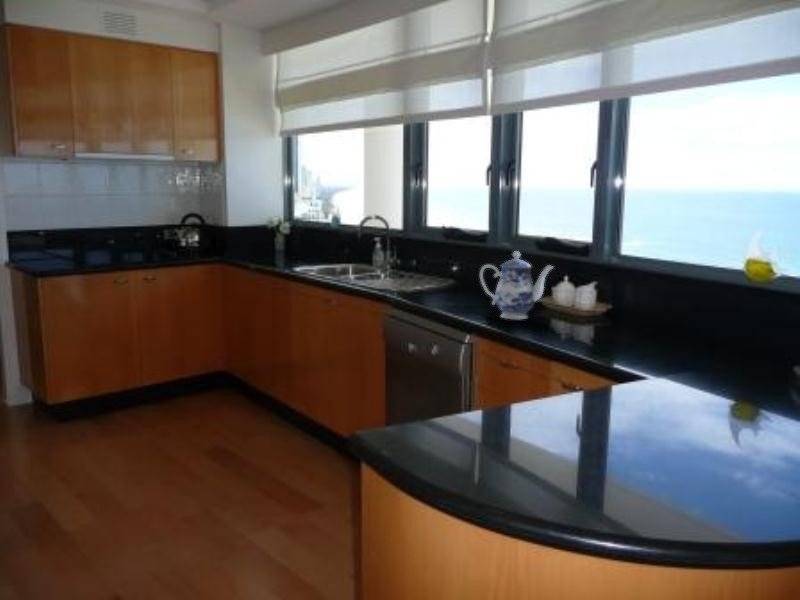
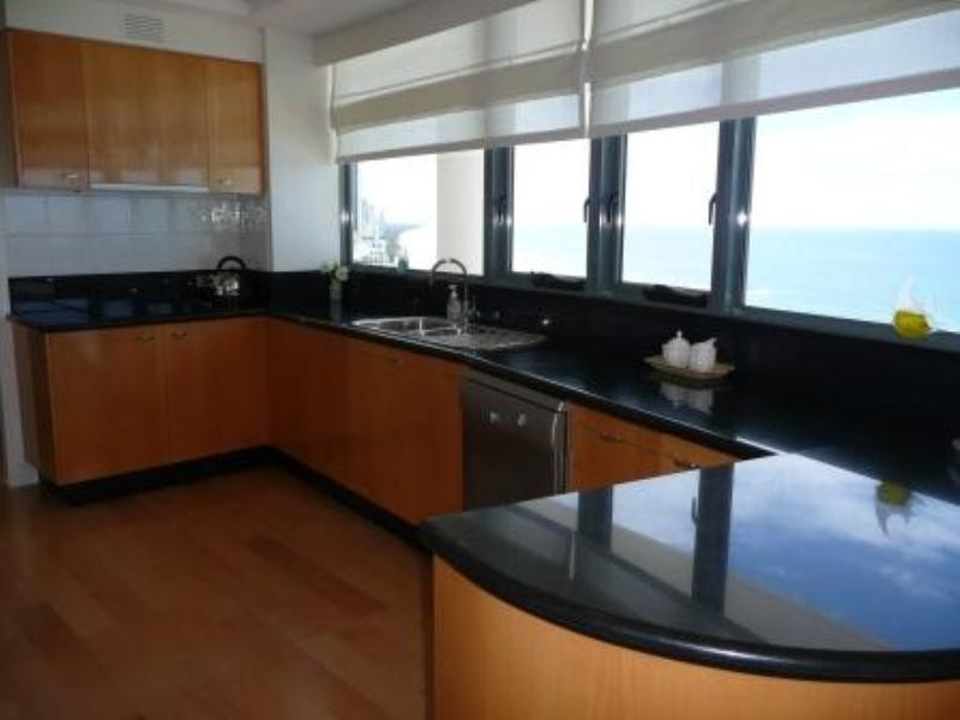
- teapot (515, 284)
